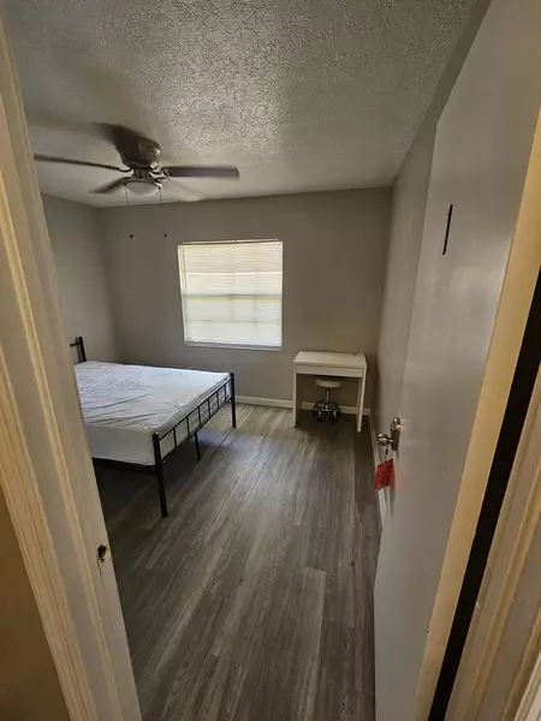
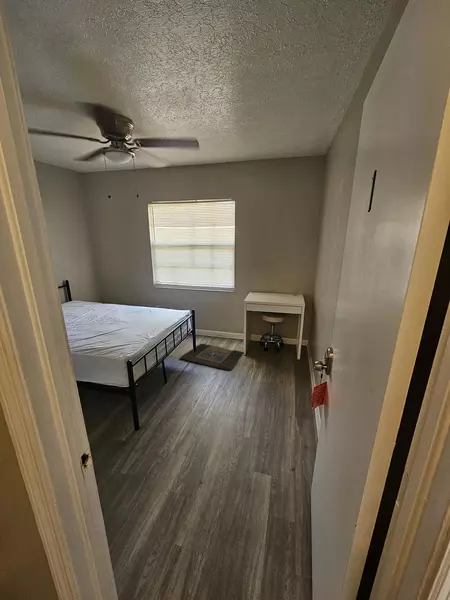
+ rug (212, 355)
